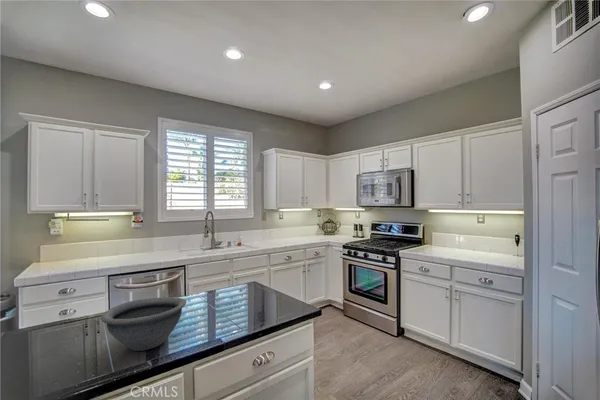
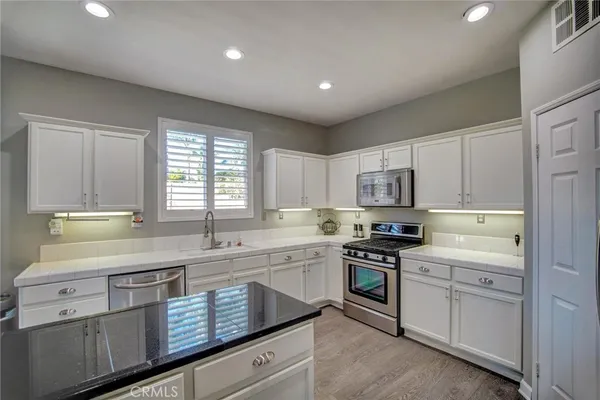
- bowl (146, 323)
